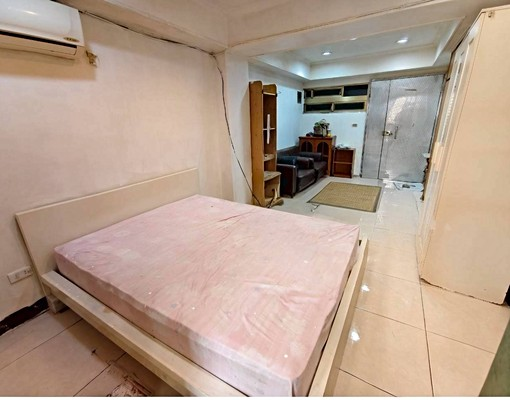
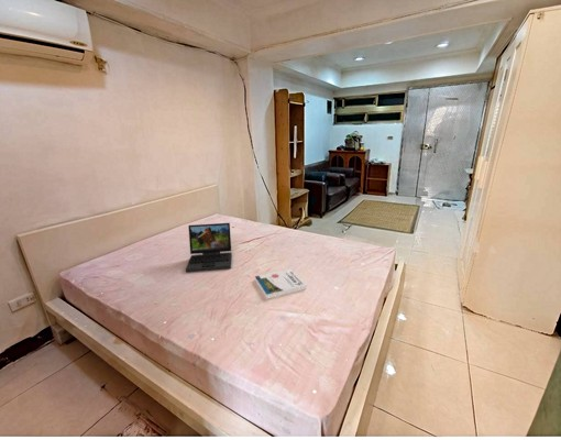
+ laptop (209, 245)
+ book (279, 282)
